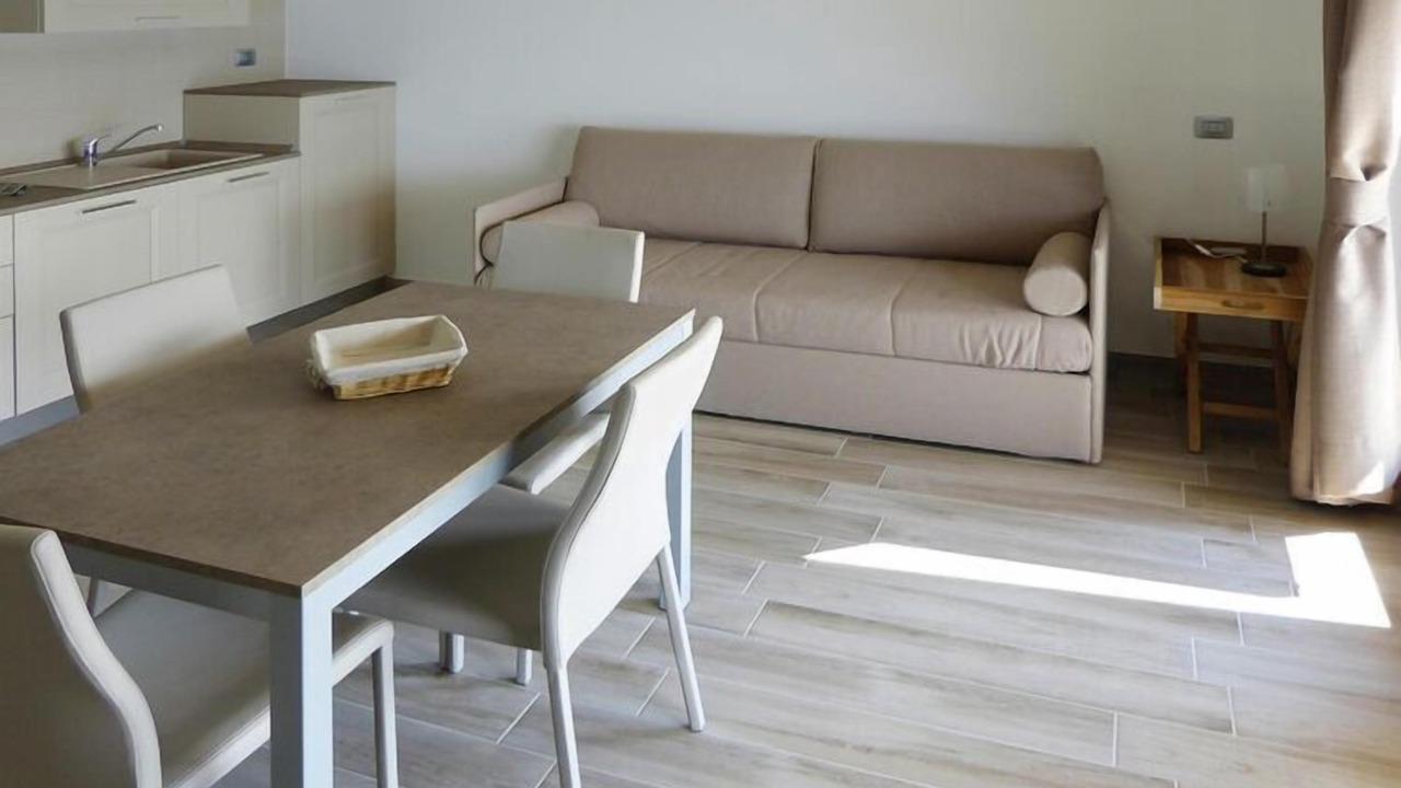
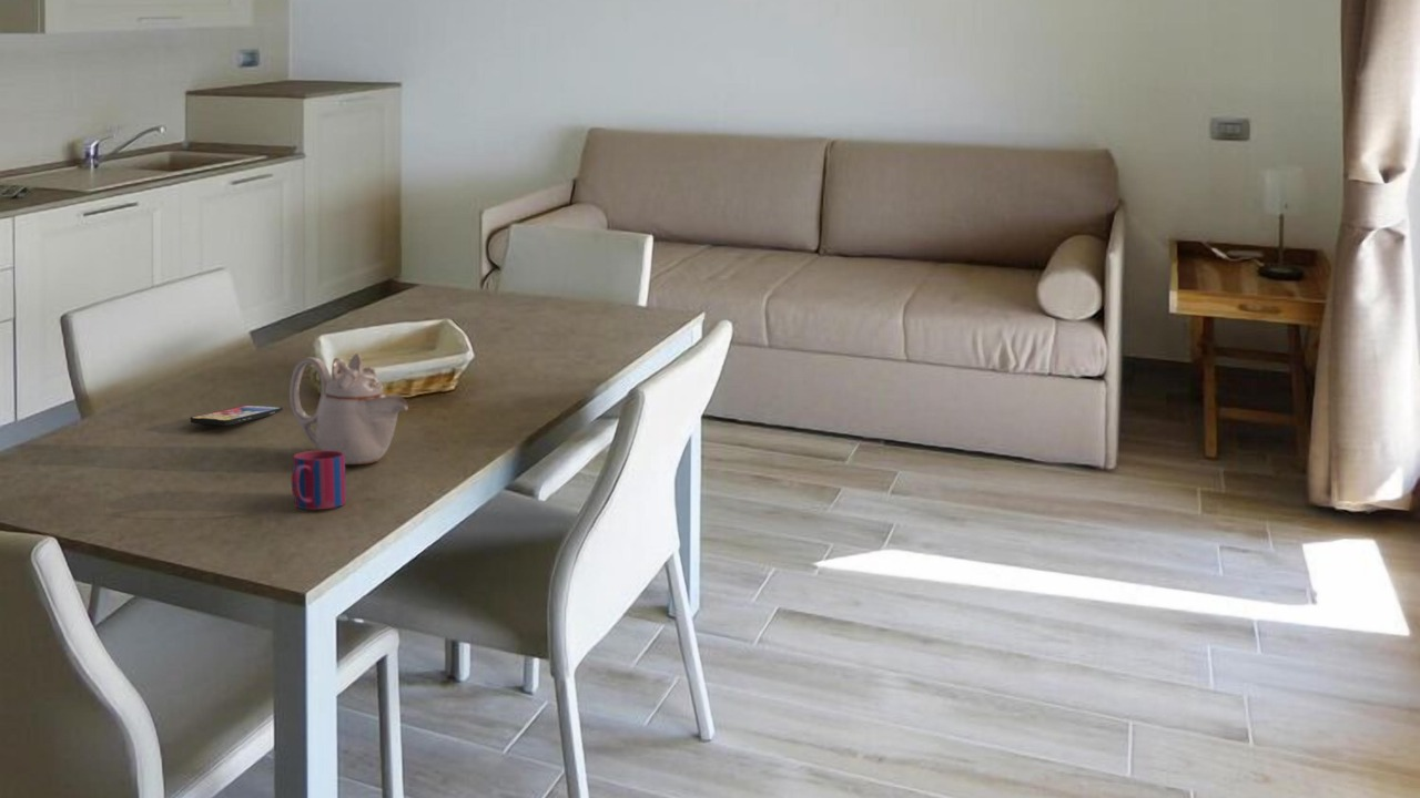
+ mug (312, 481)
+ teapot (347, 408)
+ smartphone (237, 415)
